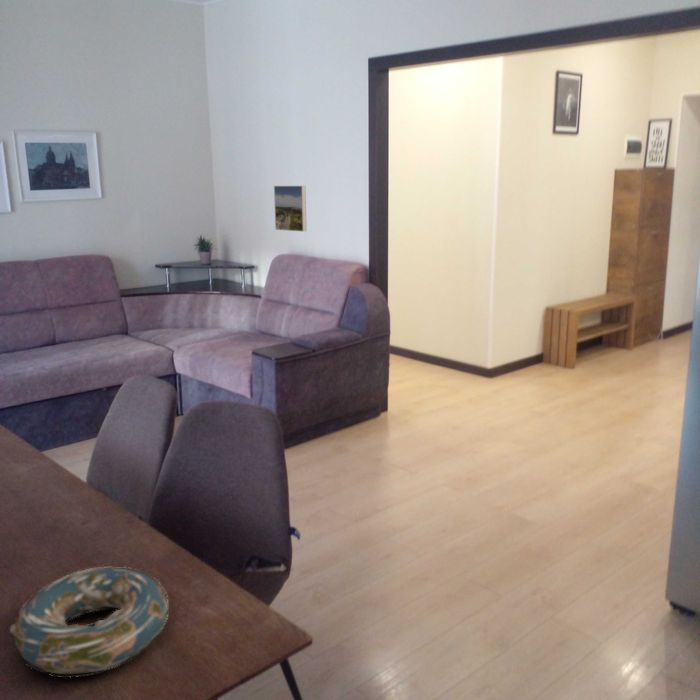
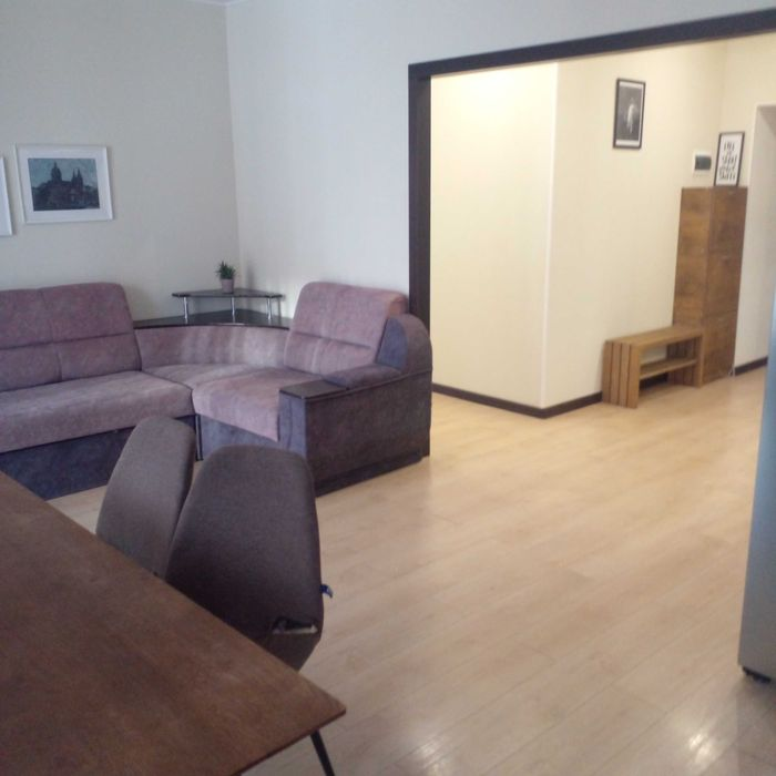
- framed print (290, 208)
- decorative bowl (93, 623)
